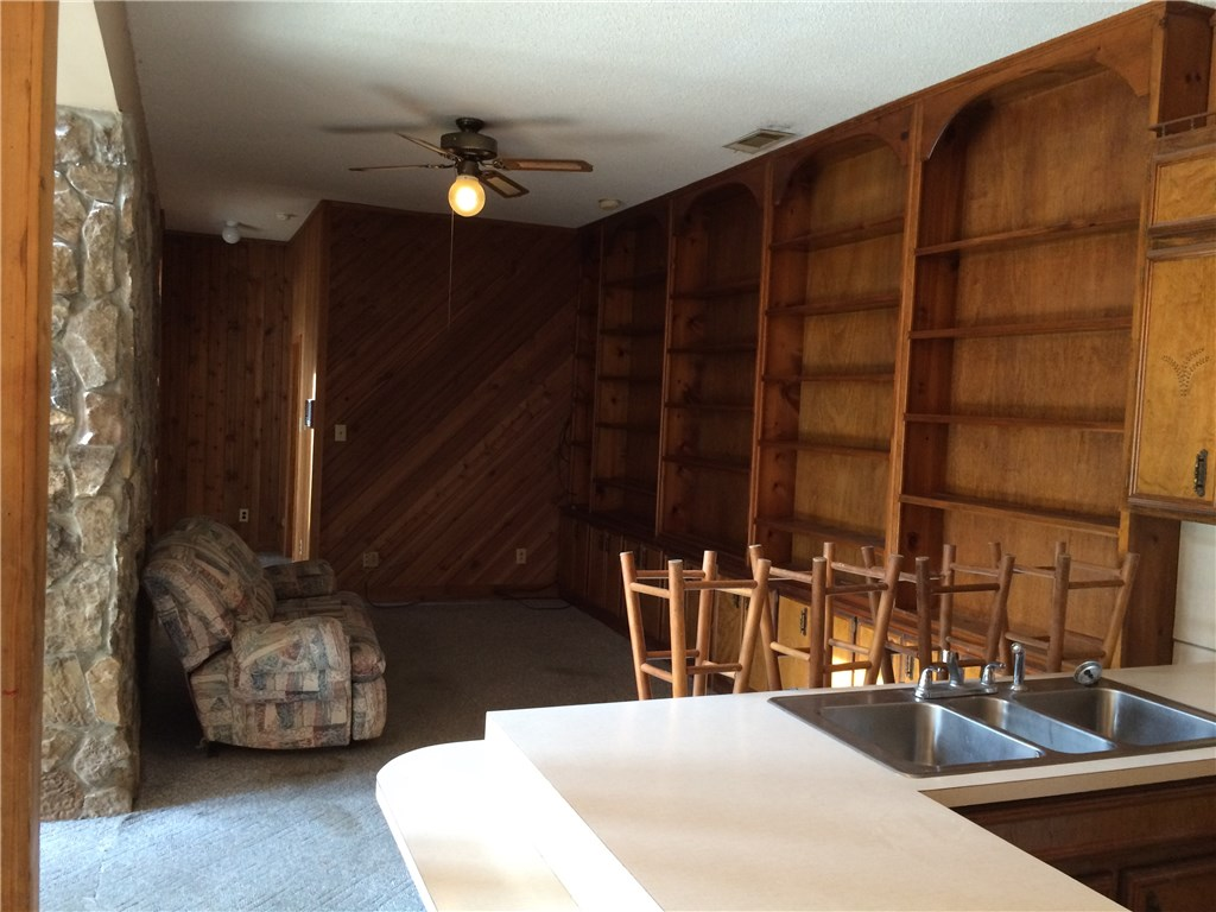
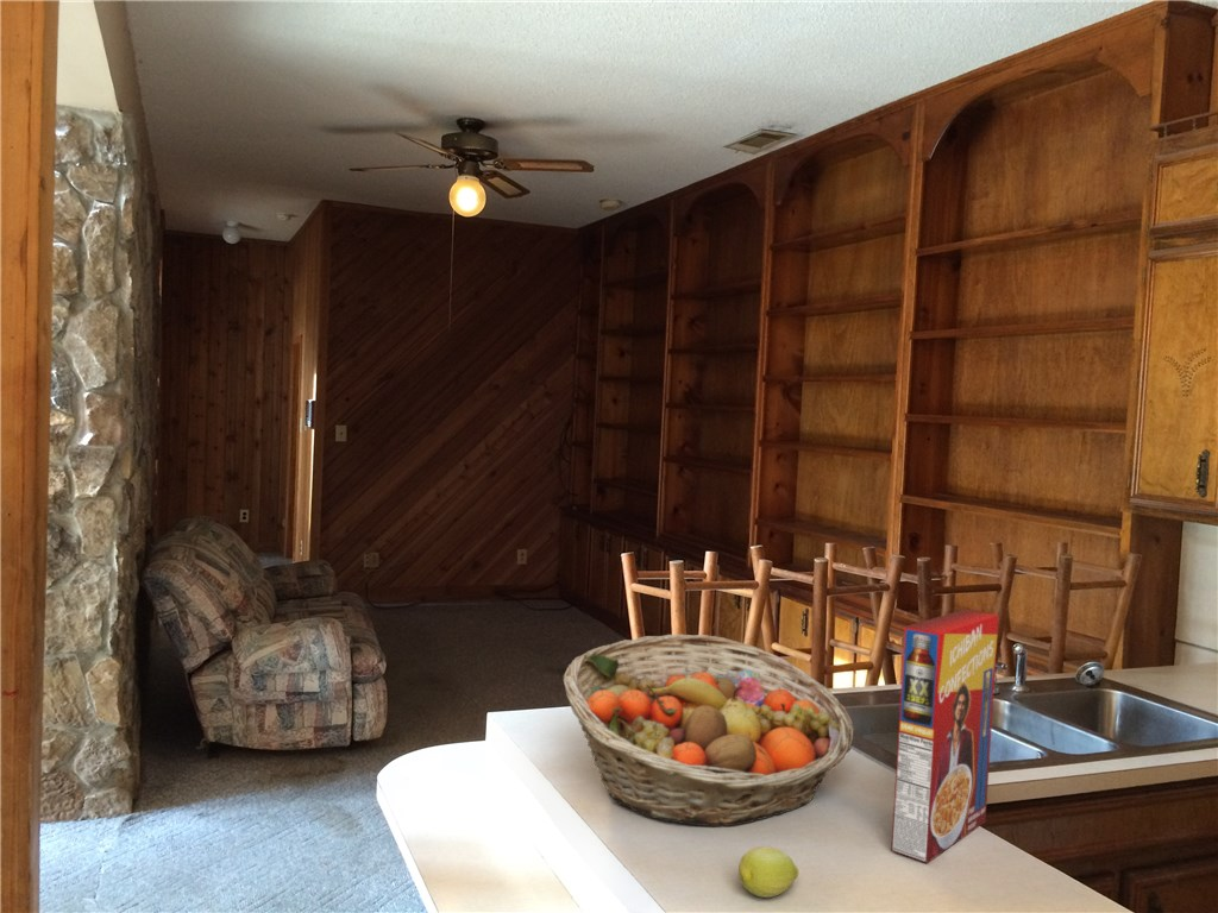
+ cereal box (947, 729)
+ fruit (767, 870)
+ fruit basket (708, 723)
